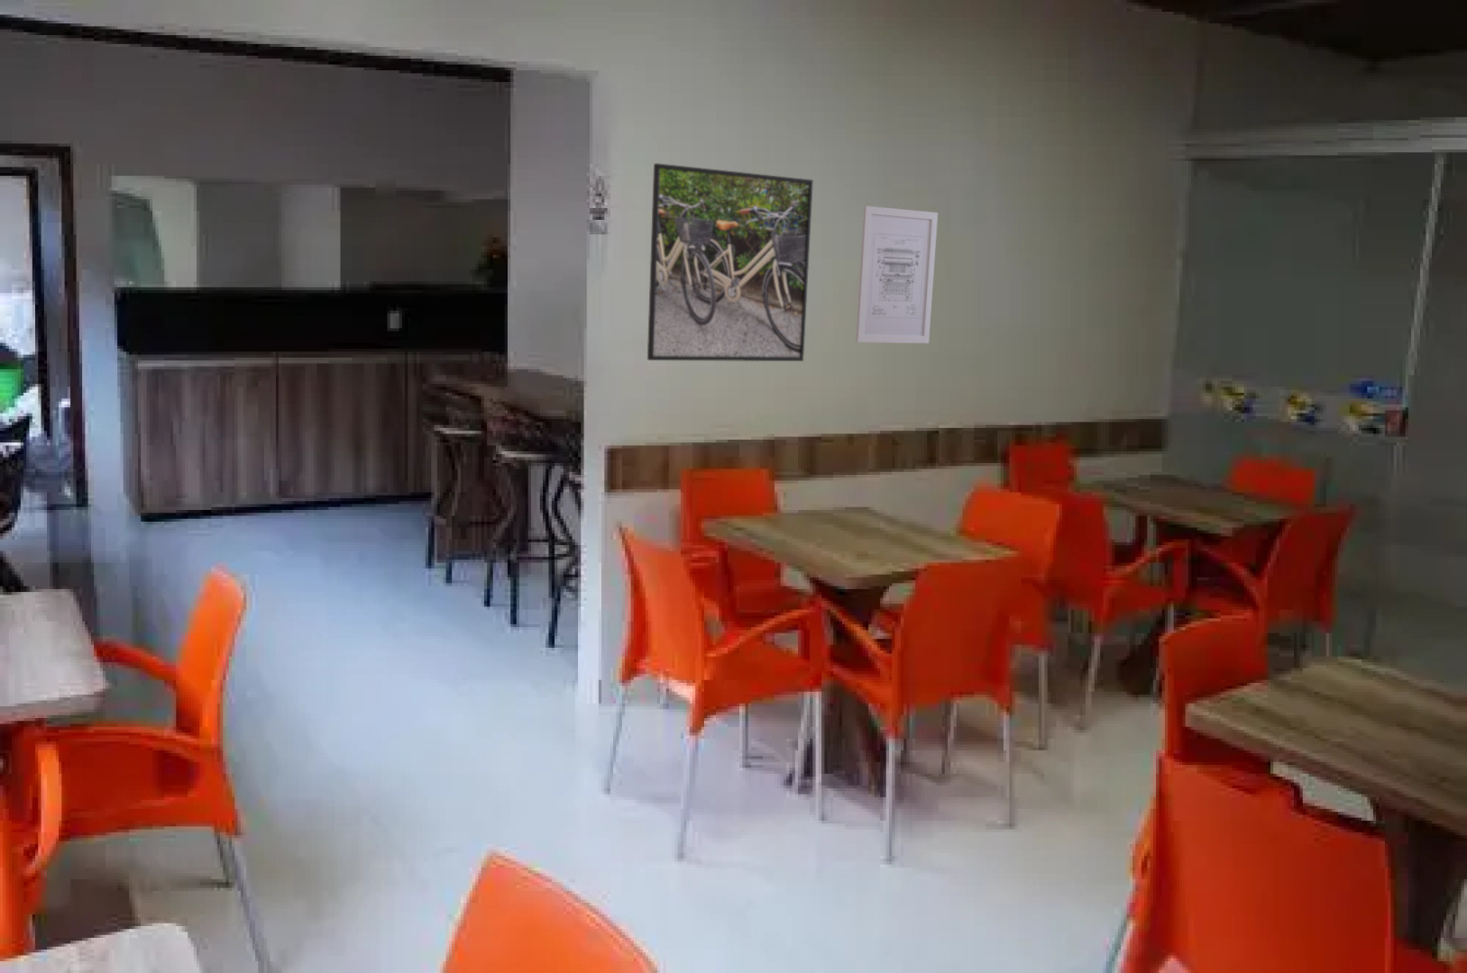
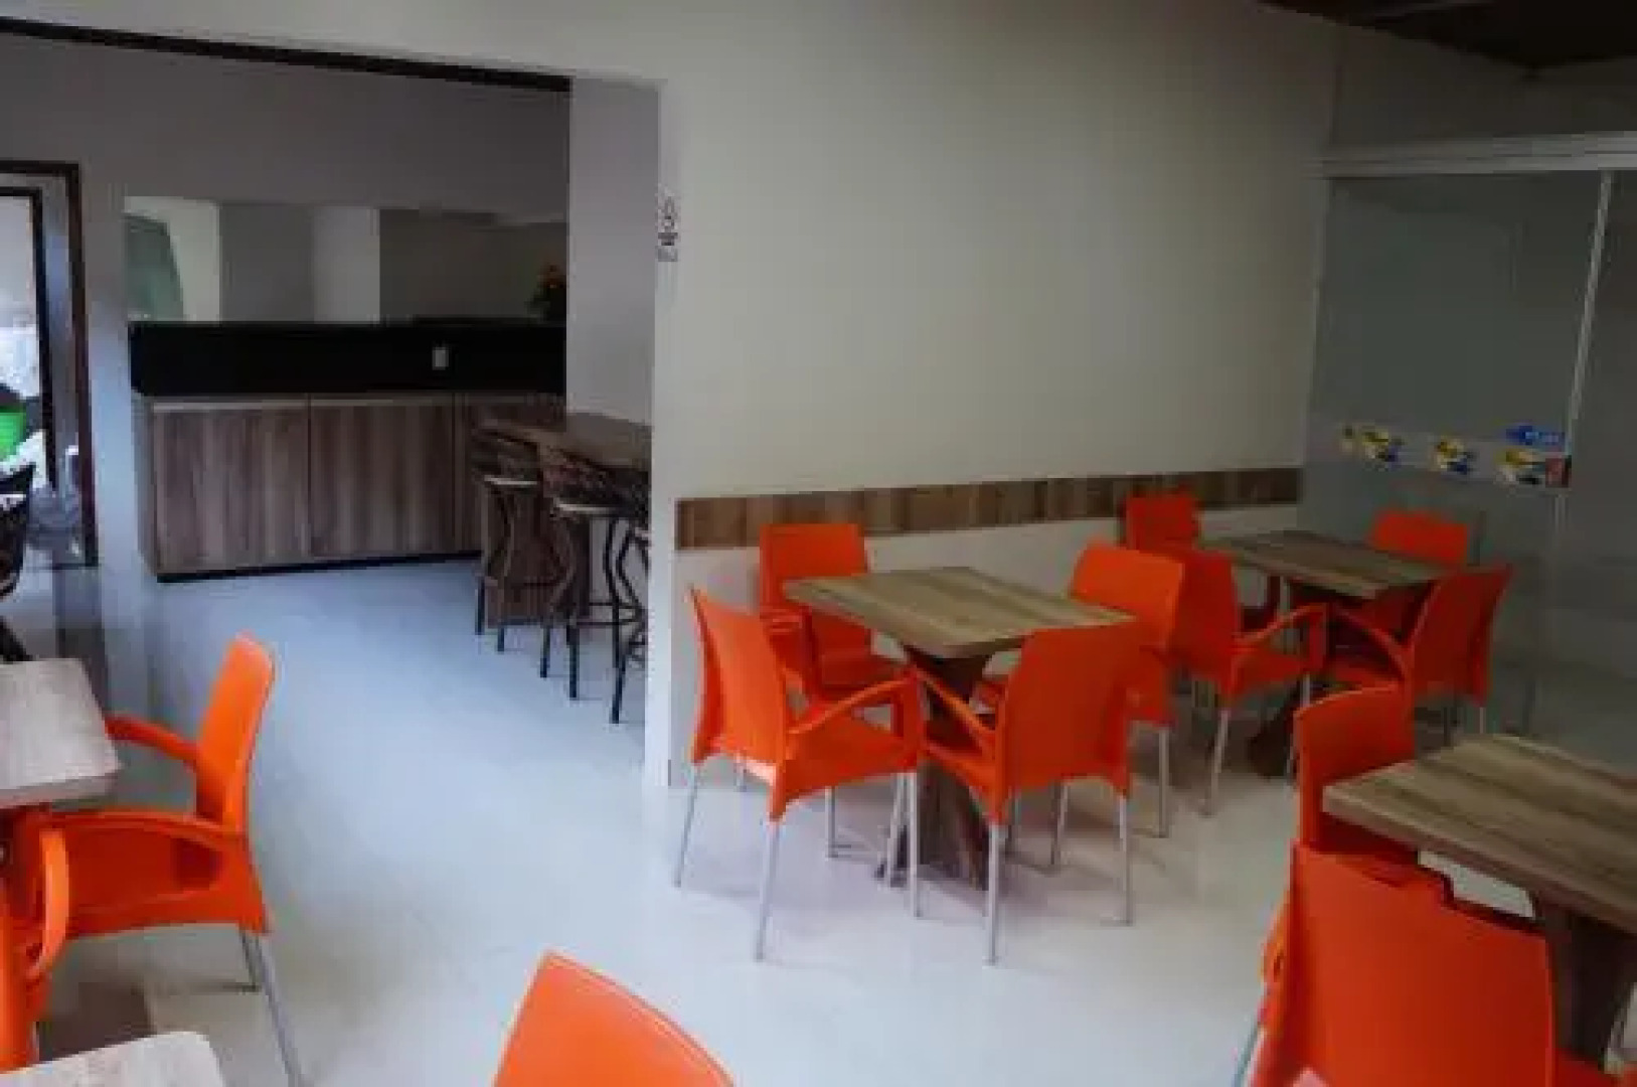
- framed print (732, 267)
- wall art (898, 277)
